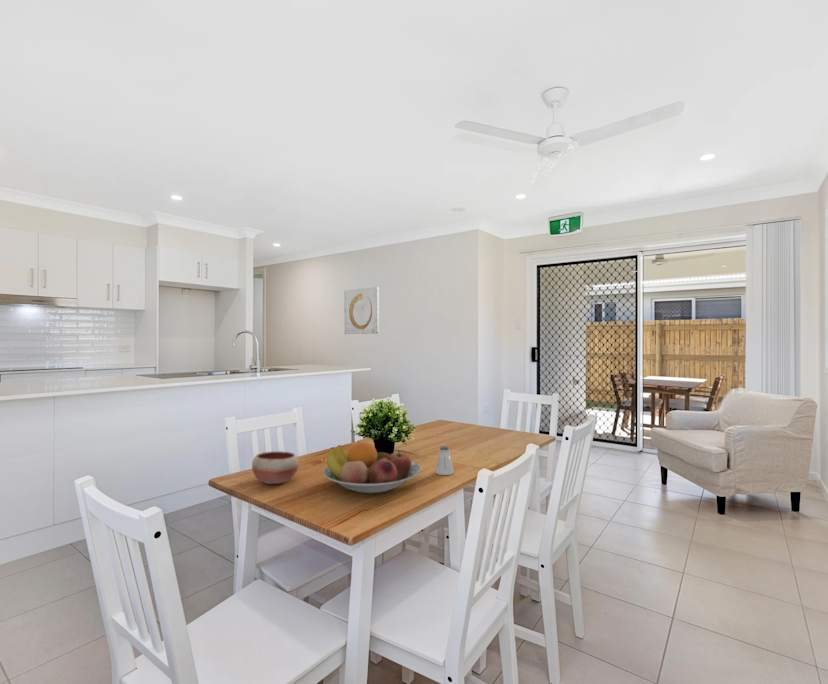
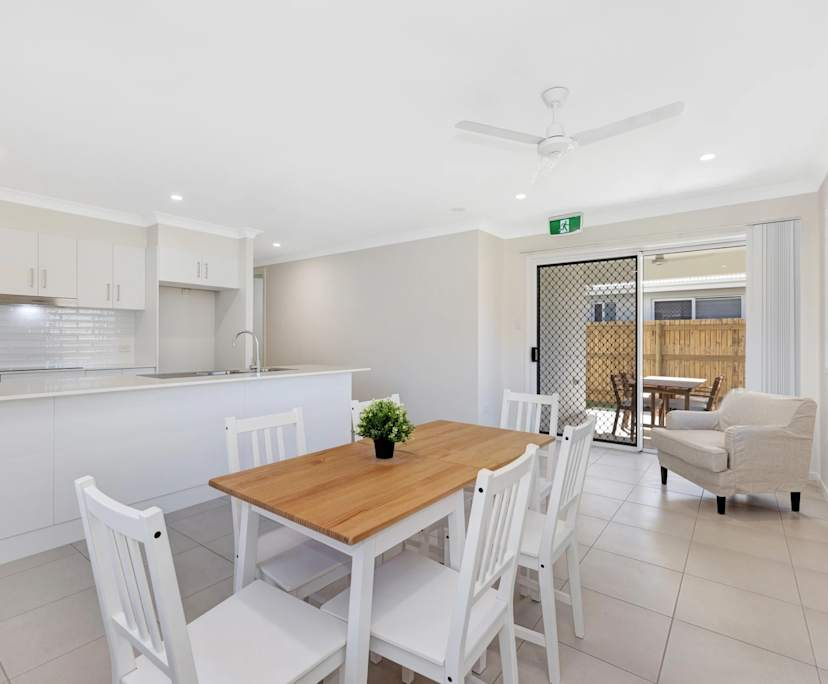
- fruit bowl (372, 464)
- wall art (361, 311)
- saltshaker (444, 459)
- bowl (275, 467)
